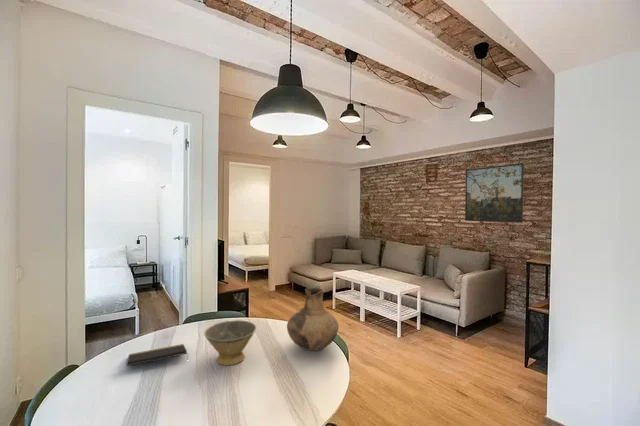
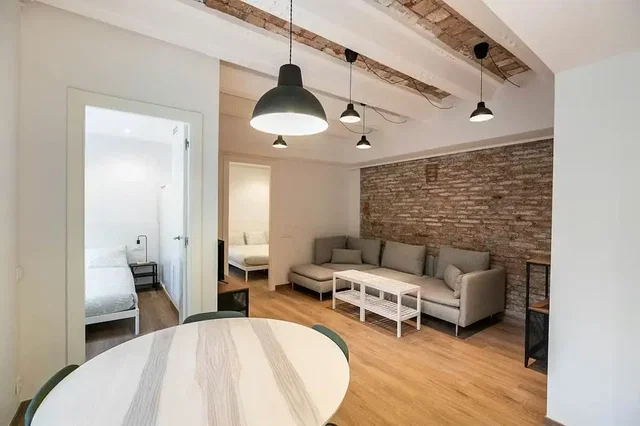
- notepad (157, 354)
- bowl (230, 343)
- vase (312, 318)
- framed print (492, 194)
